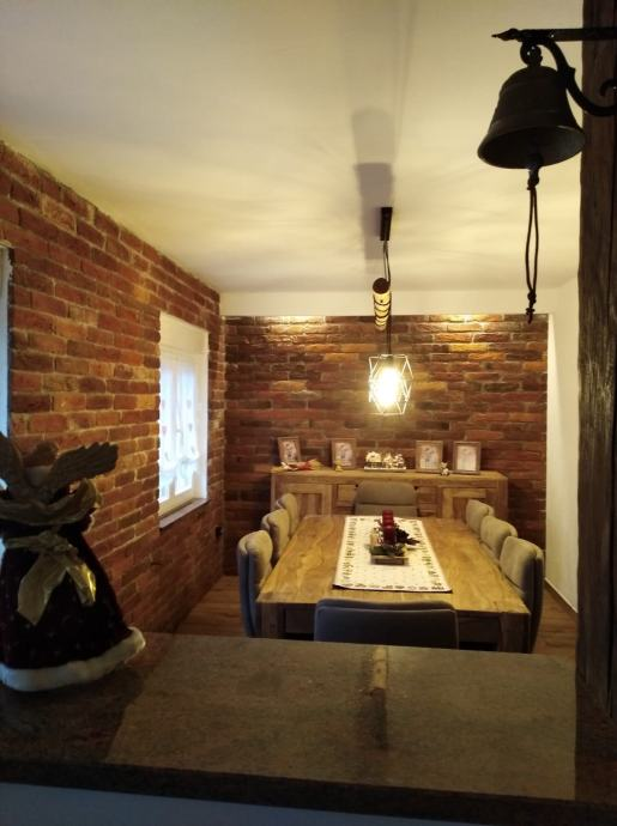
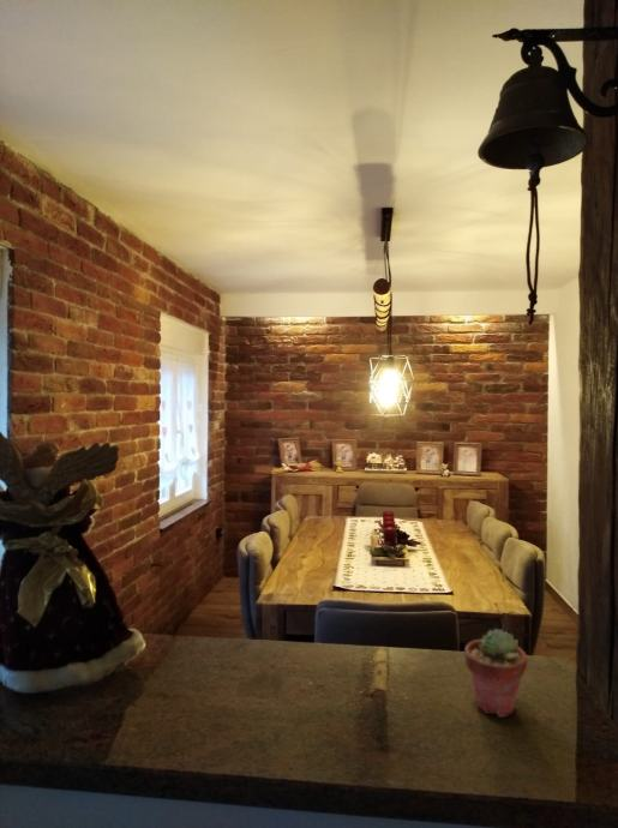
+ potted succulent (494, 667)
